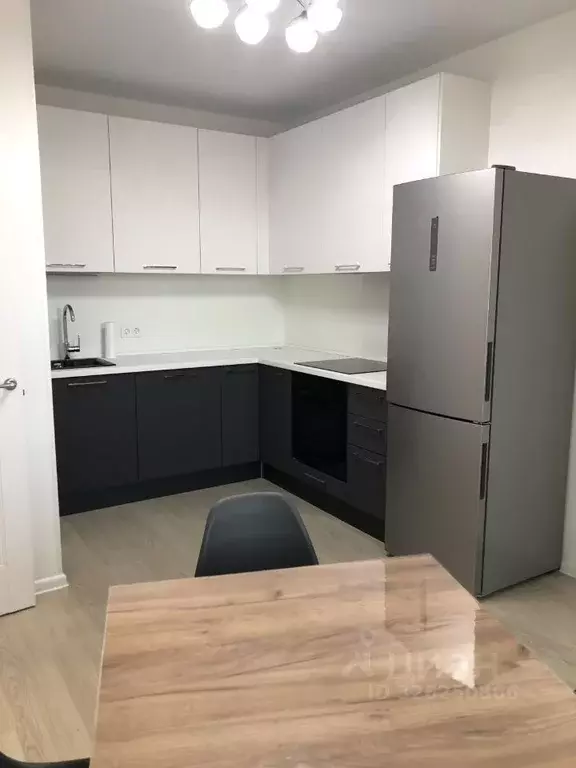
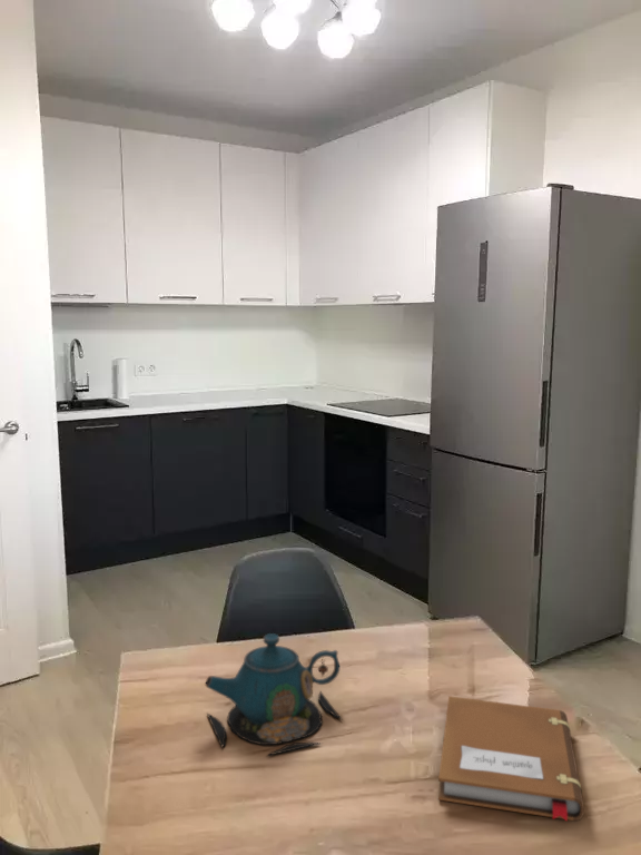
+ teapot (276, 677)
+ notebook (507, 754)
